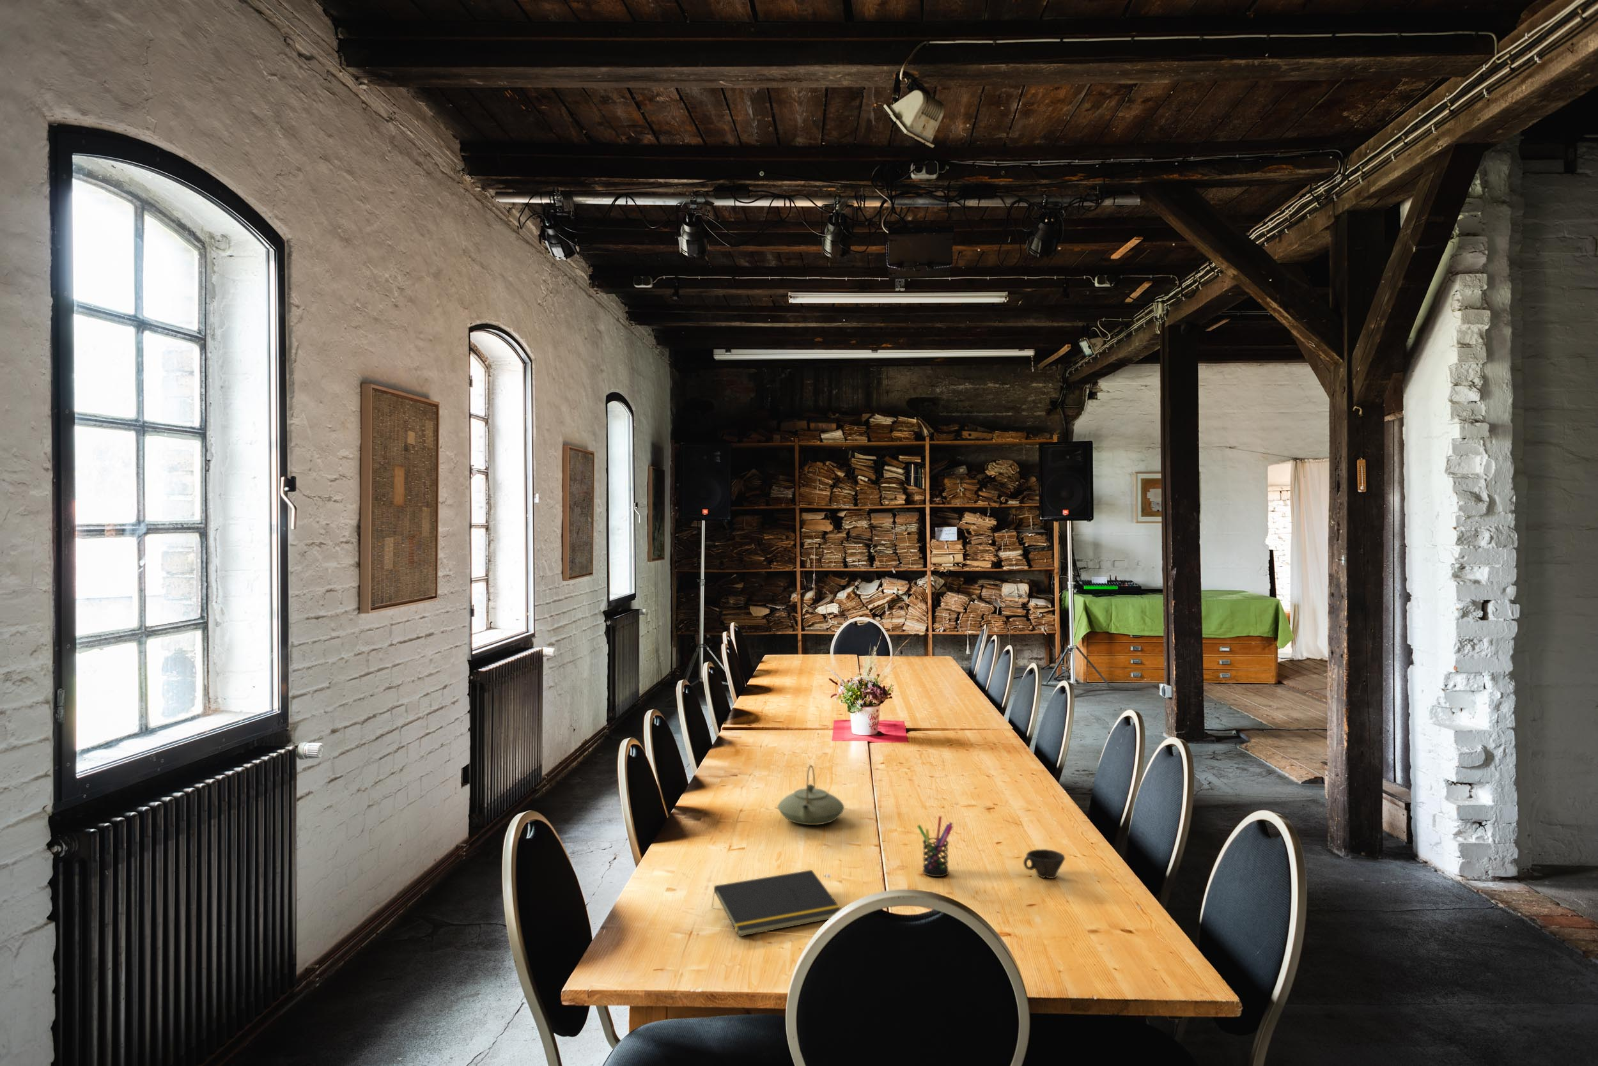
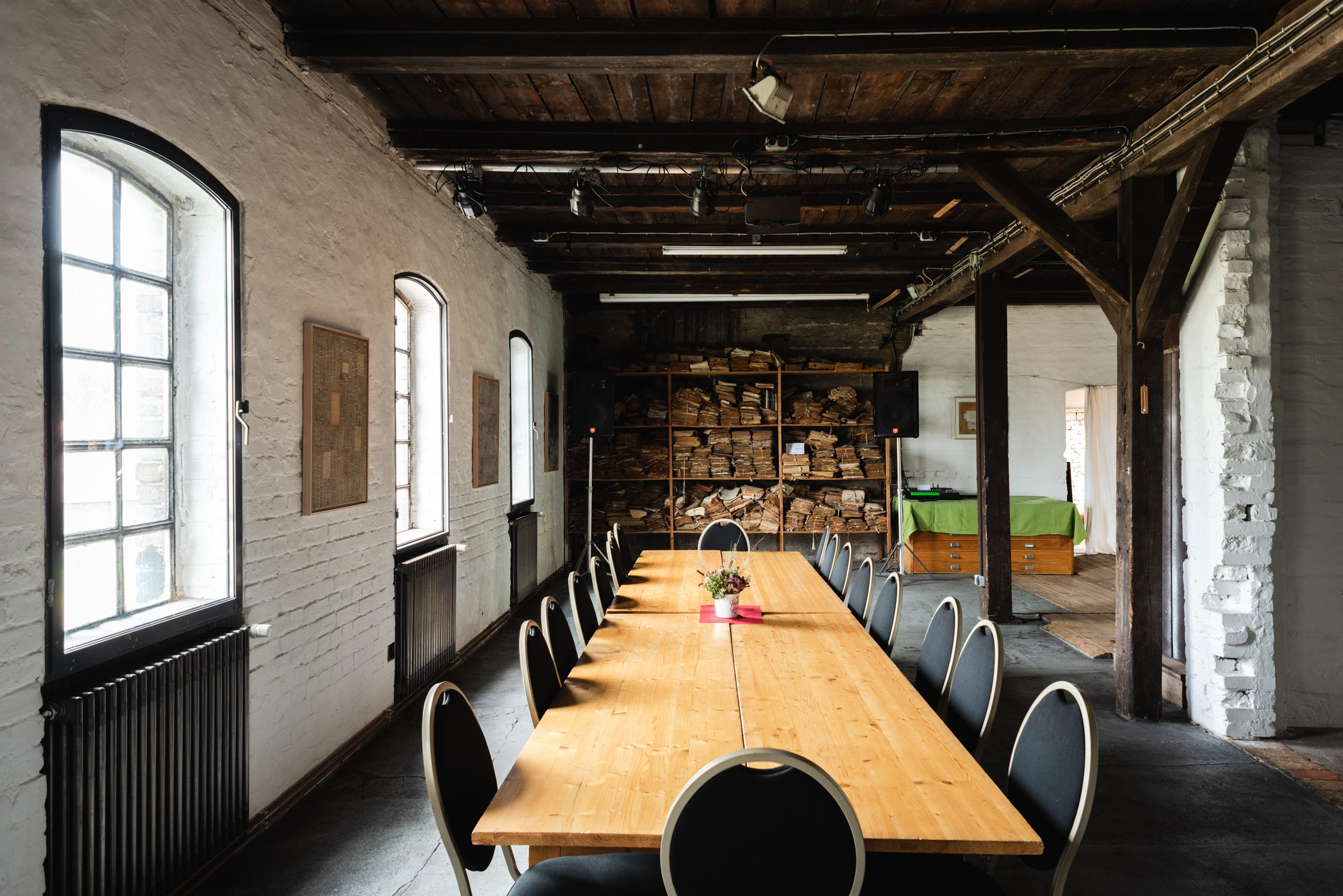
- teapot (810, 794)
- pen holder (933, 845)
- notepad (777, 901)
- cup (1044, 865)
